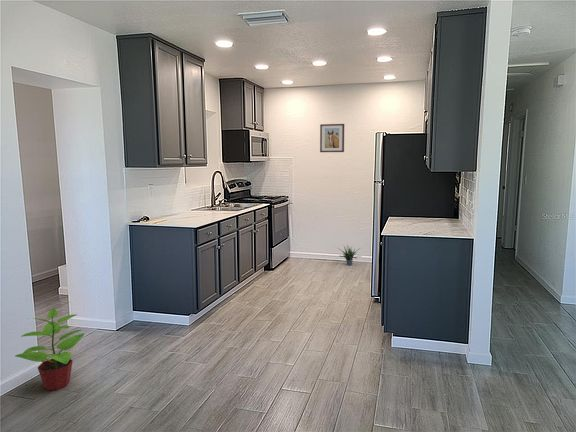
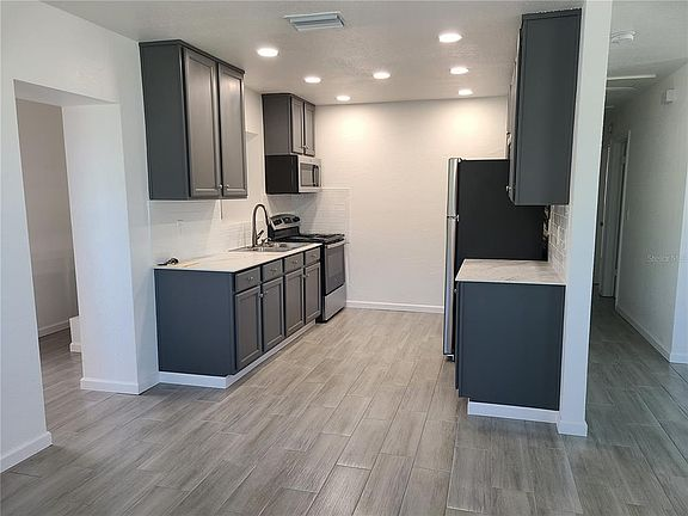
- potted plant (57, 346)
- wall art (332, 138)
- potted plant (349, 253)
